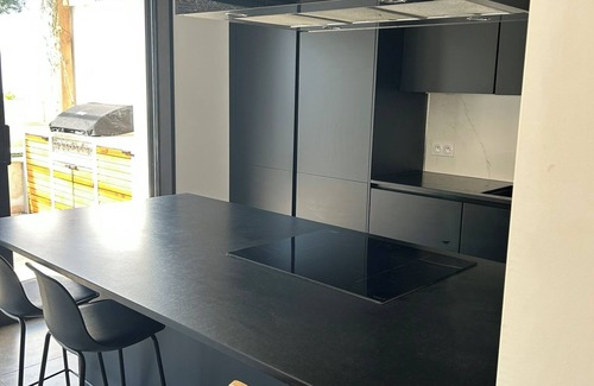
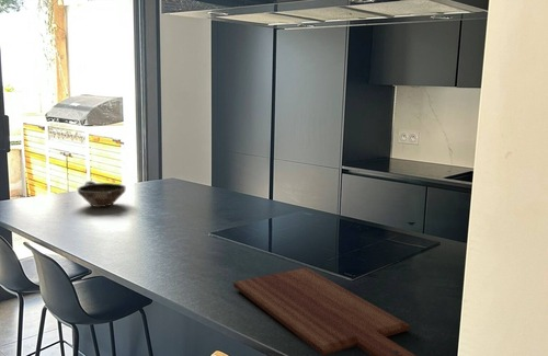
+ bowl (102, 195)
+ cutting board (317, 306)
